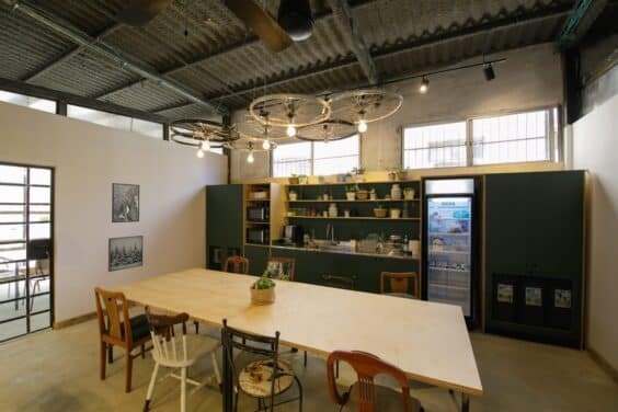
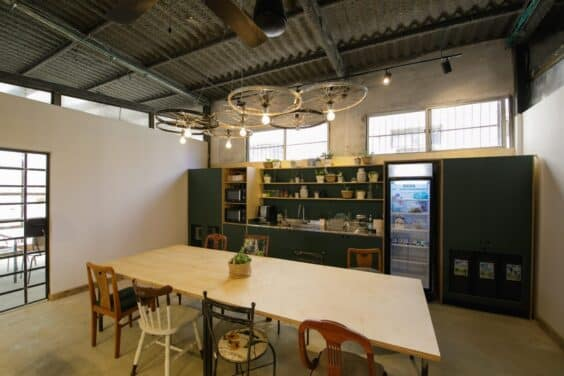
- wall art (126, 252)
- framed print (126, 203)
